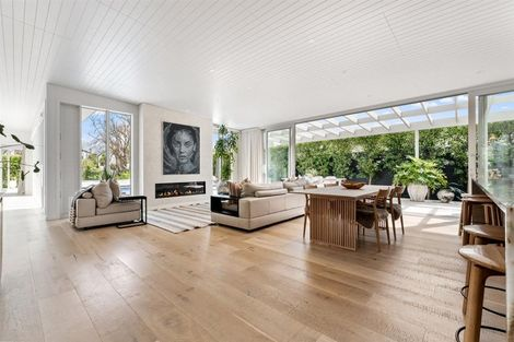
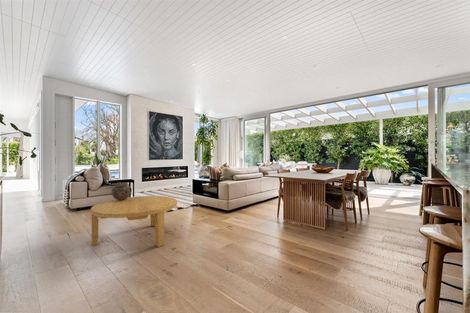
+ decorative sphere (121, 191)
+ coffee table (136, 219)
